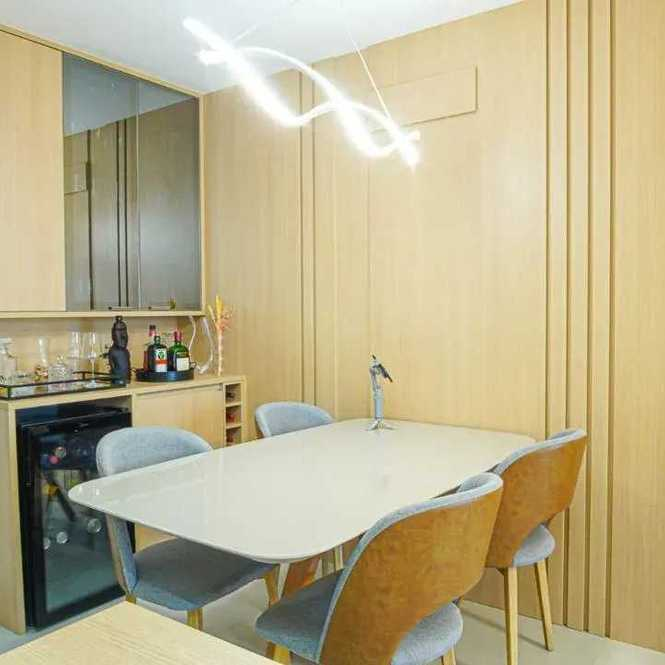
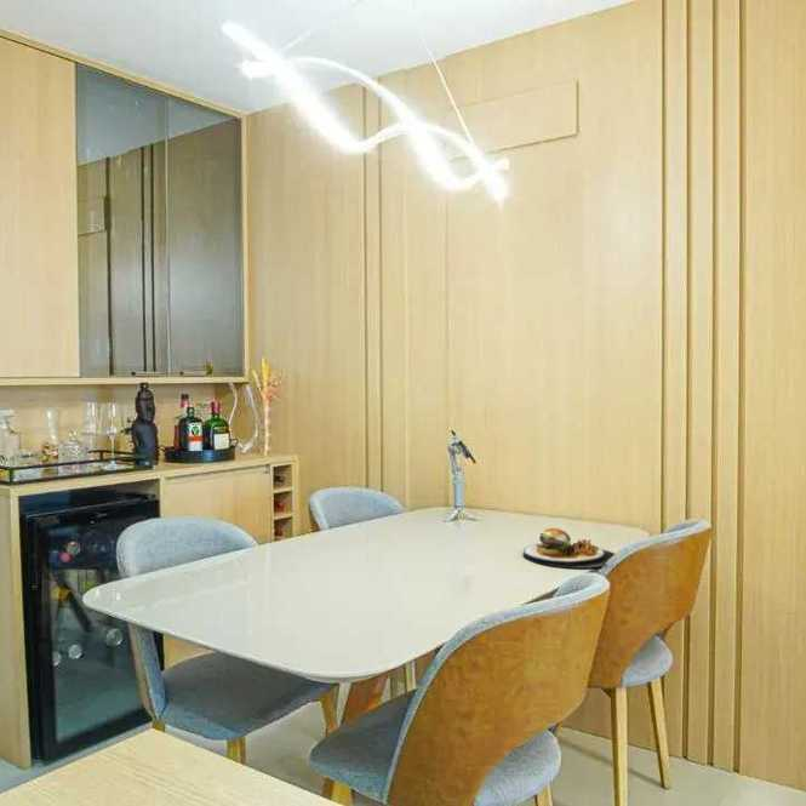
+ plate (570, 543)
